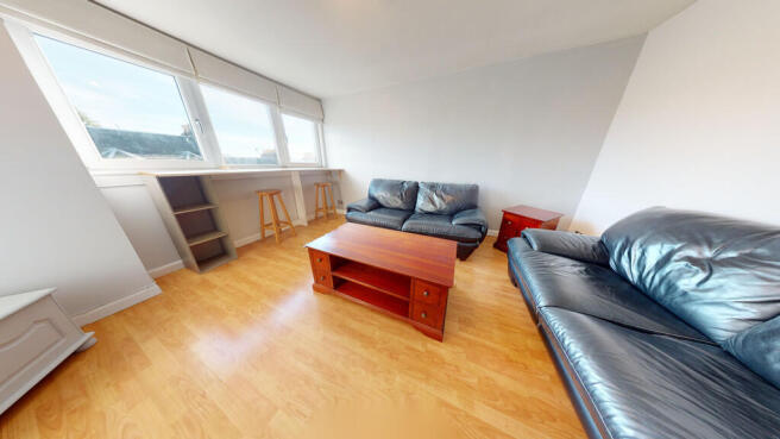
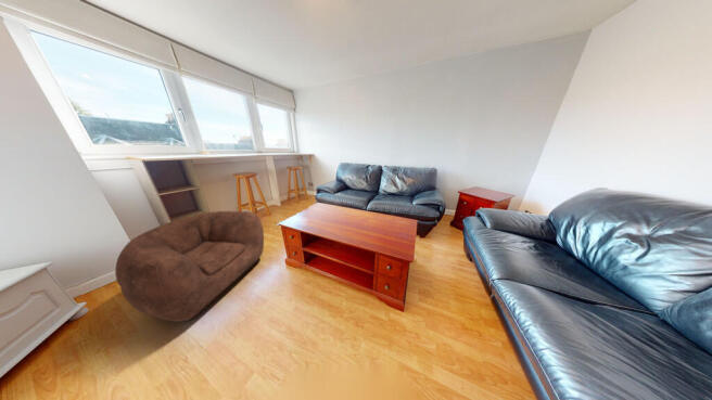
+ armchair (200, 255)
